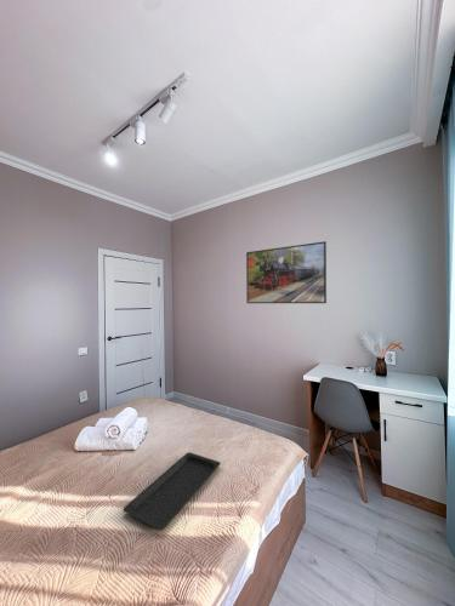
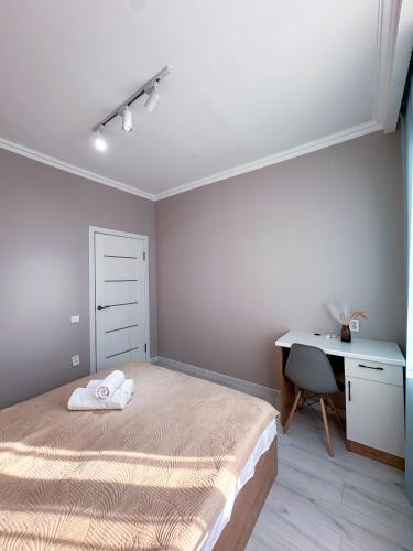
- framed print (283, 275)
- serving tray (177, 485)
